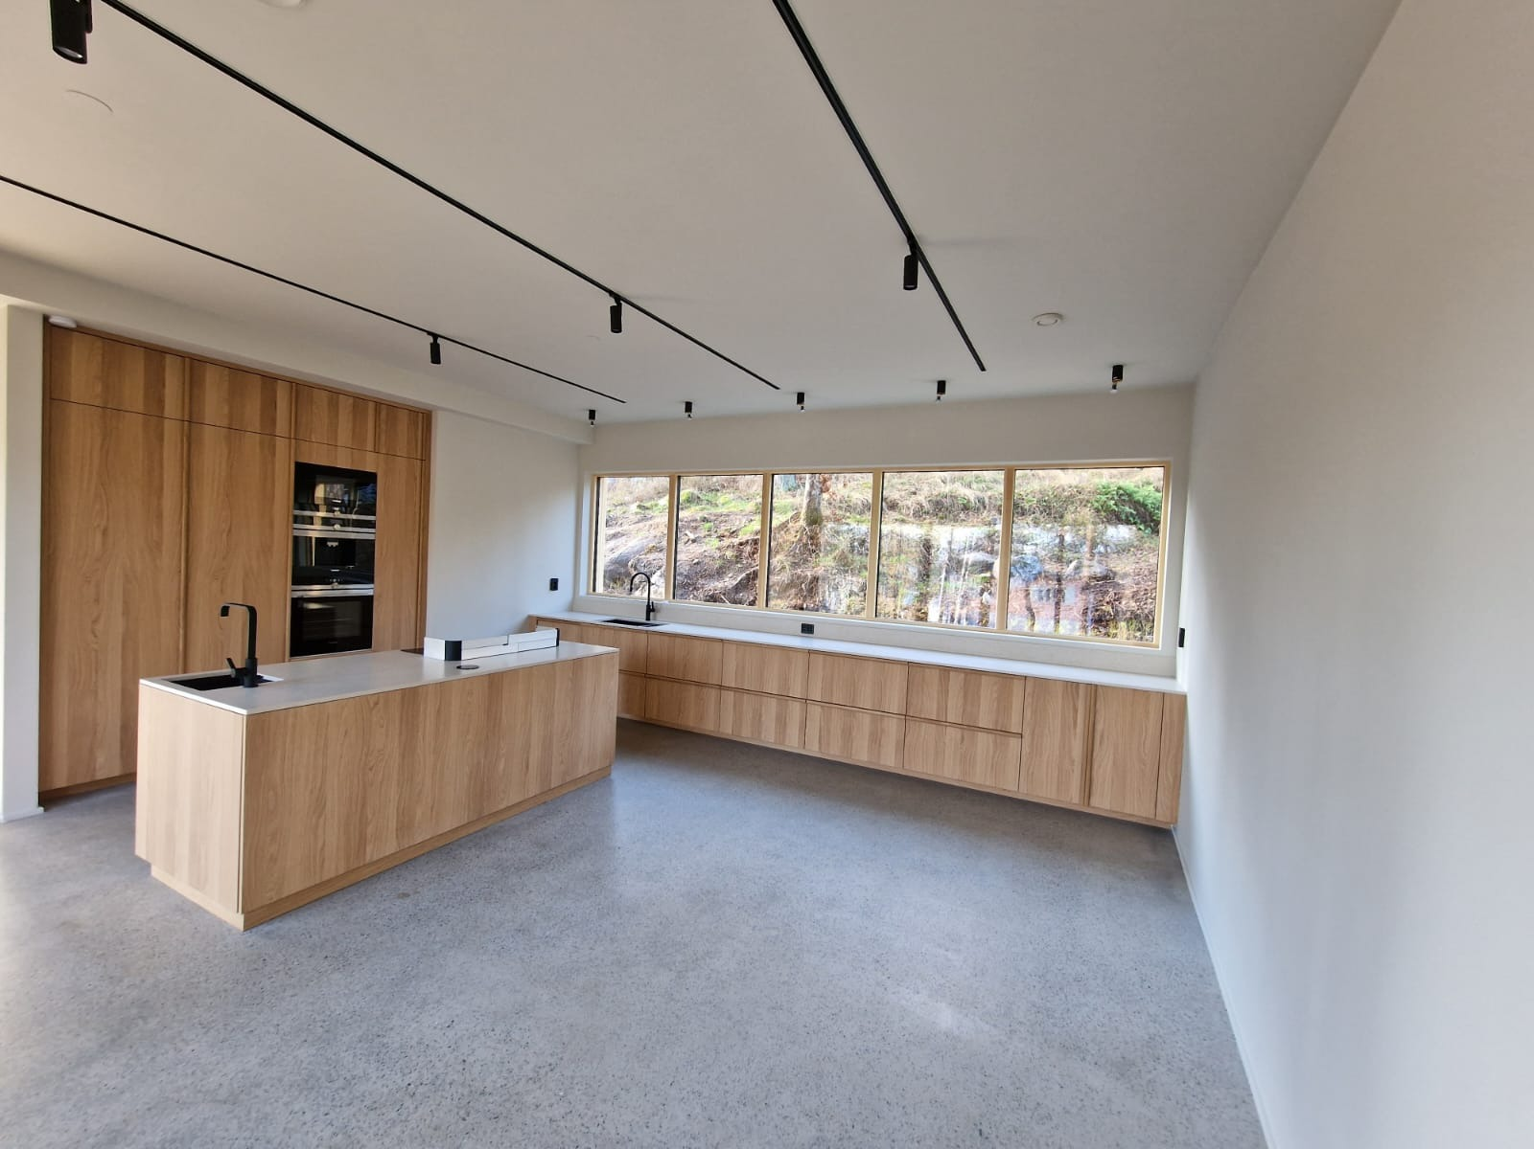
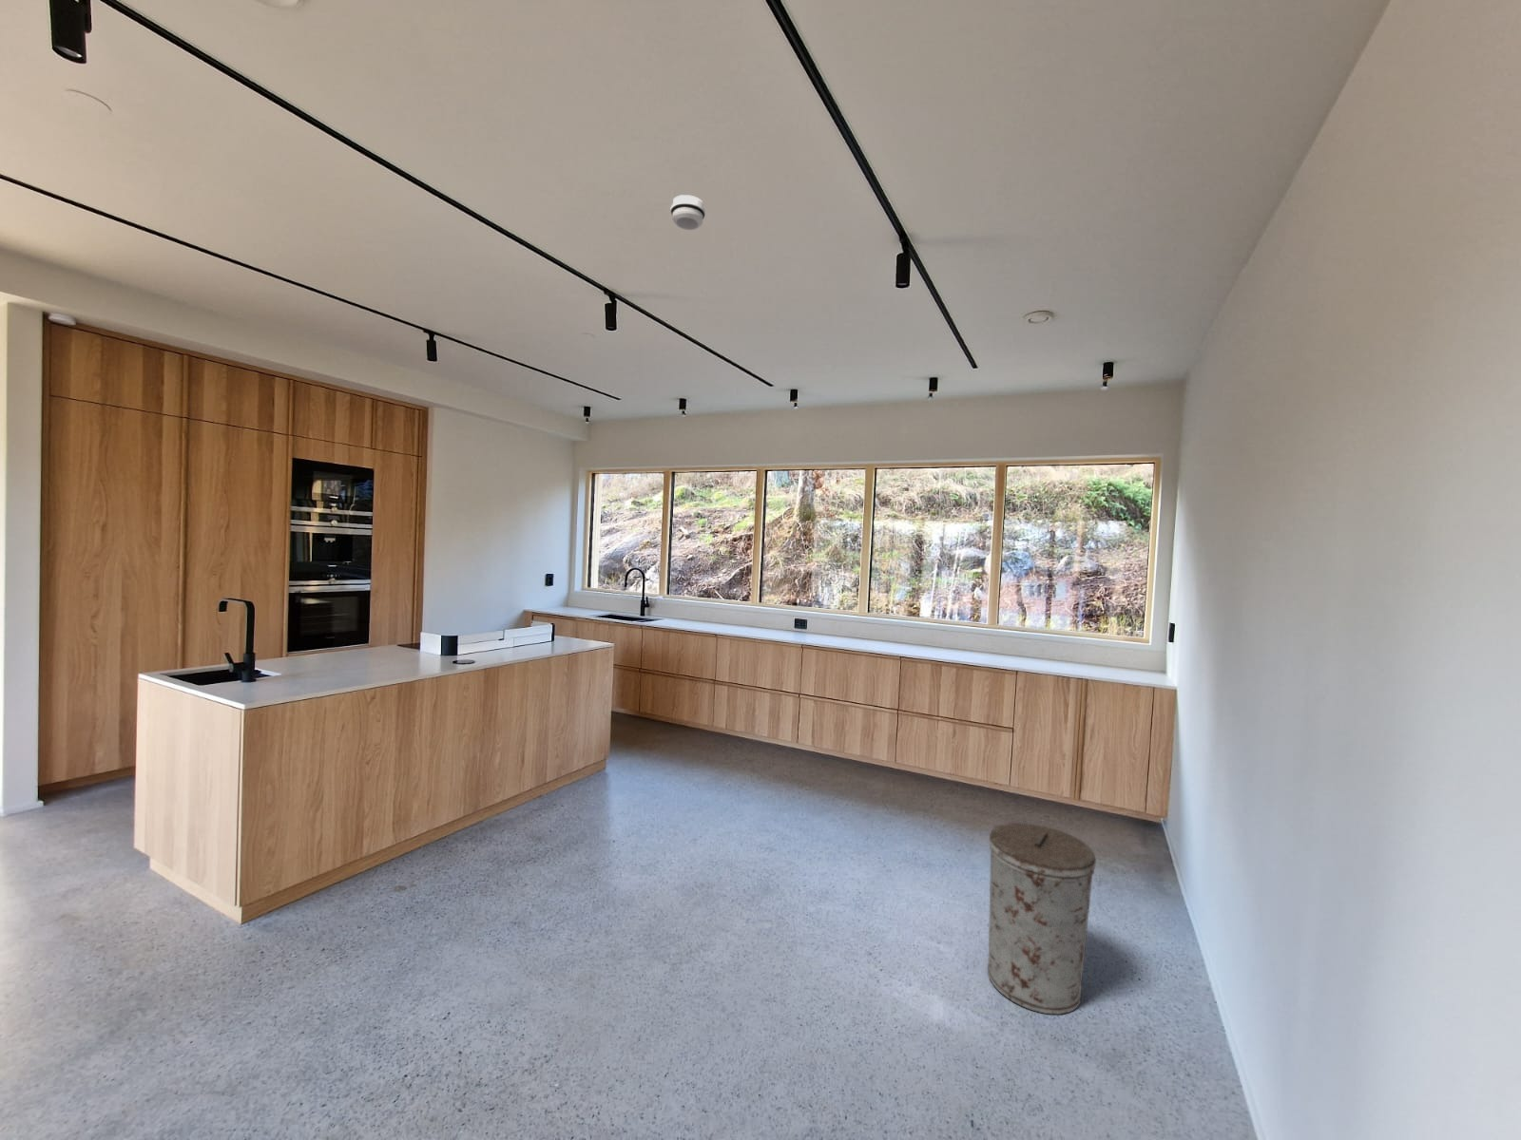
+ smoke detector (687, 213)
+ trash can (1037, 909)
